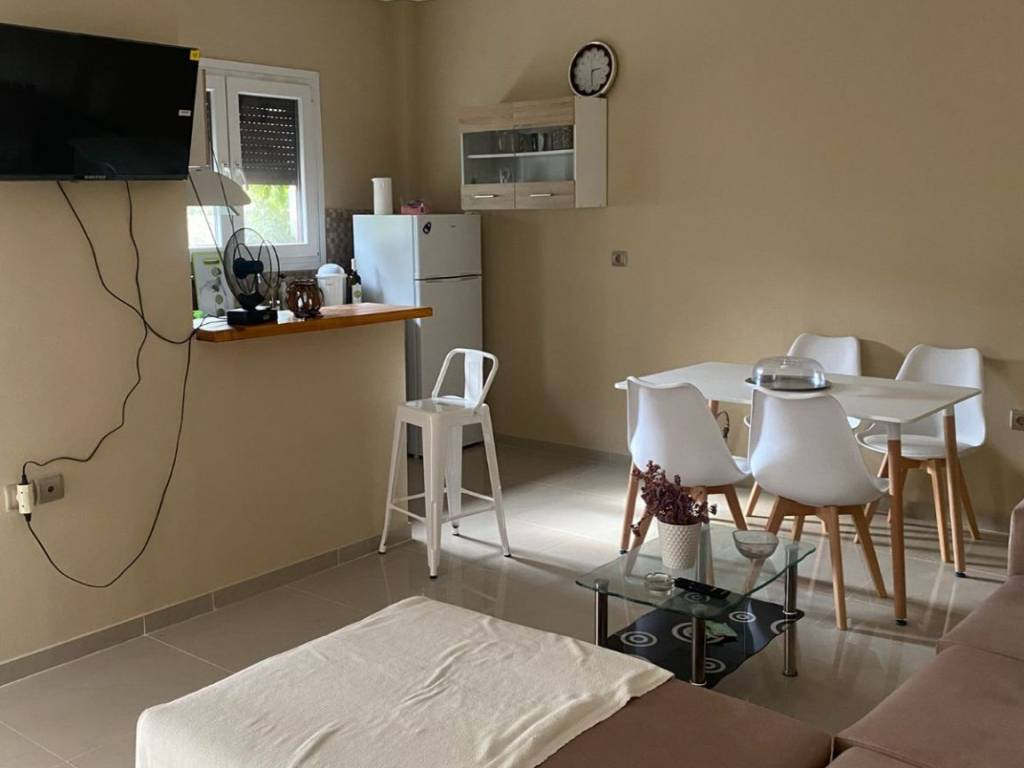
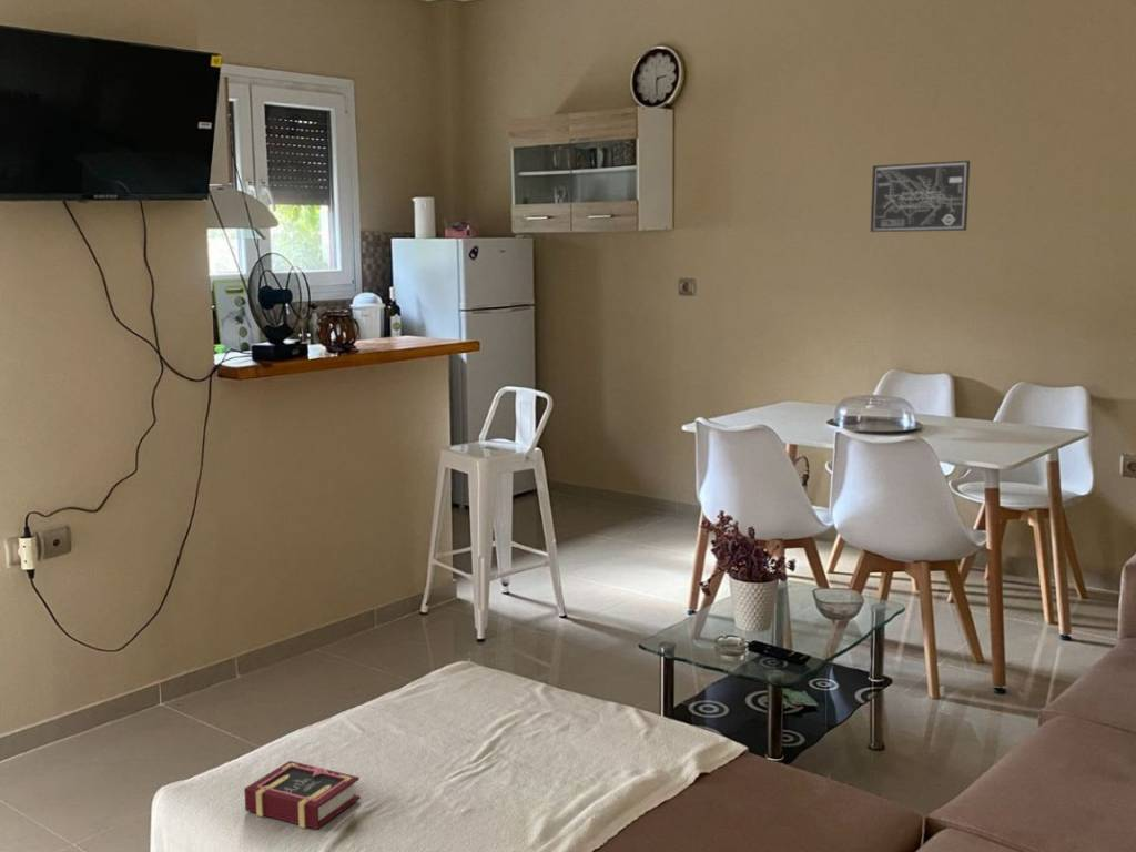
+ wall art (919, 196)
+ book (302, 792)
